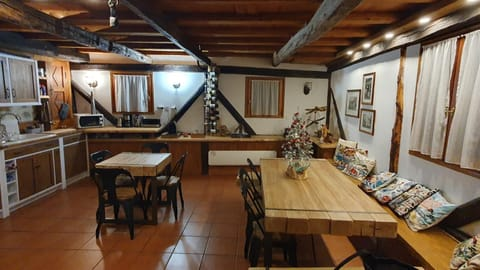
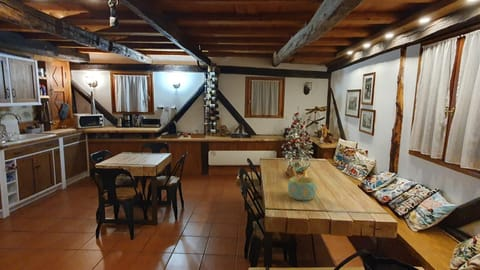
+ bowl (301, 188)
